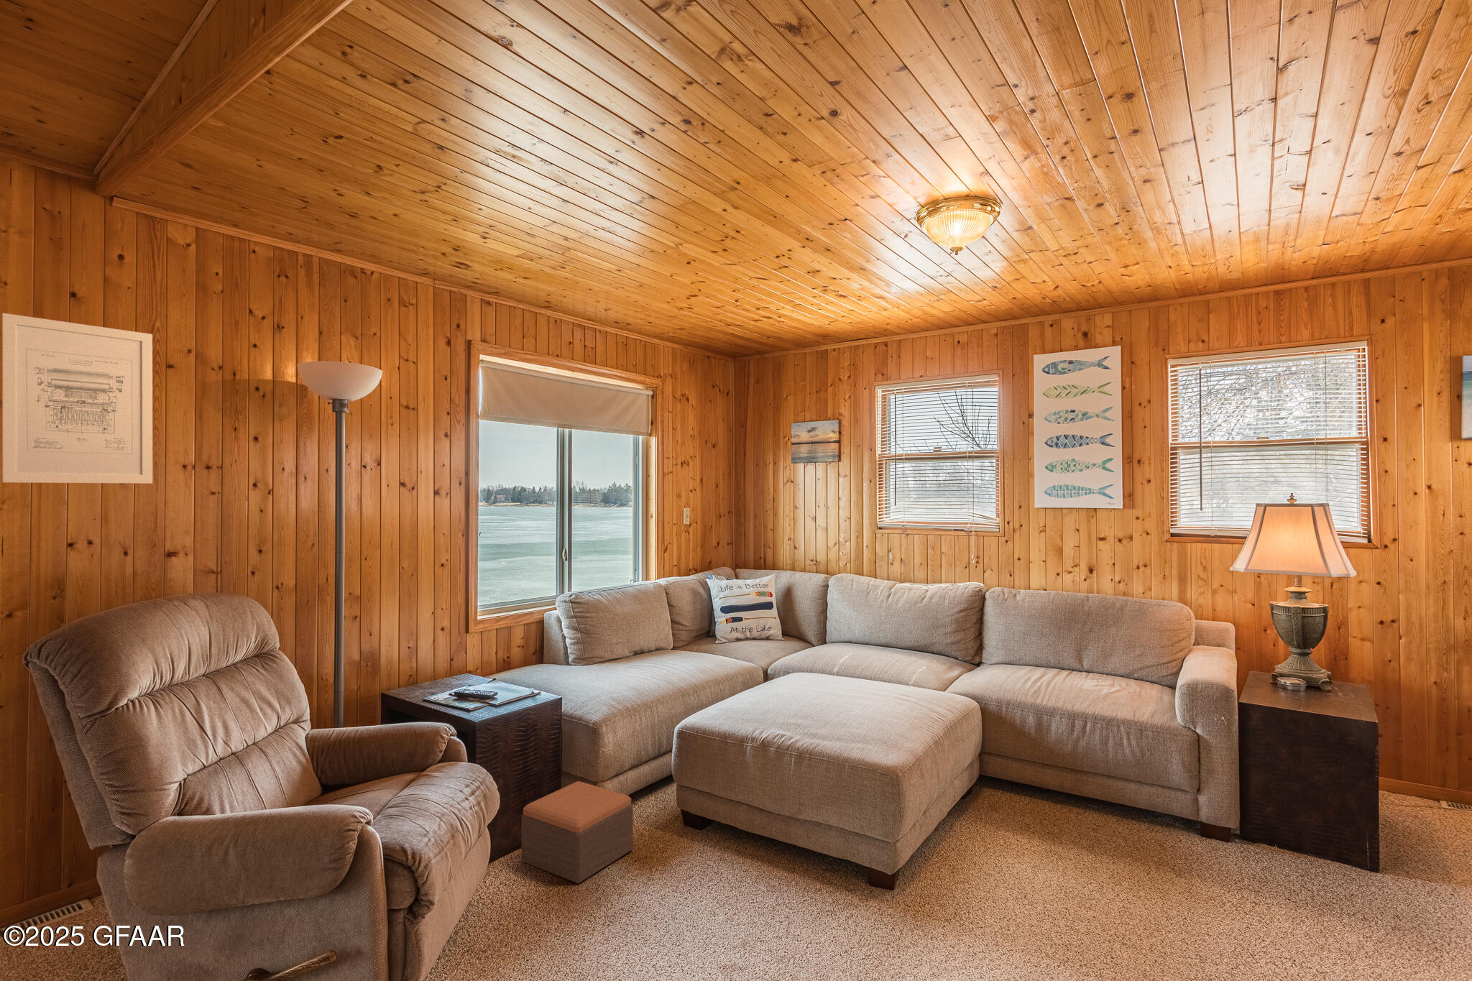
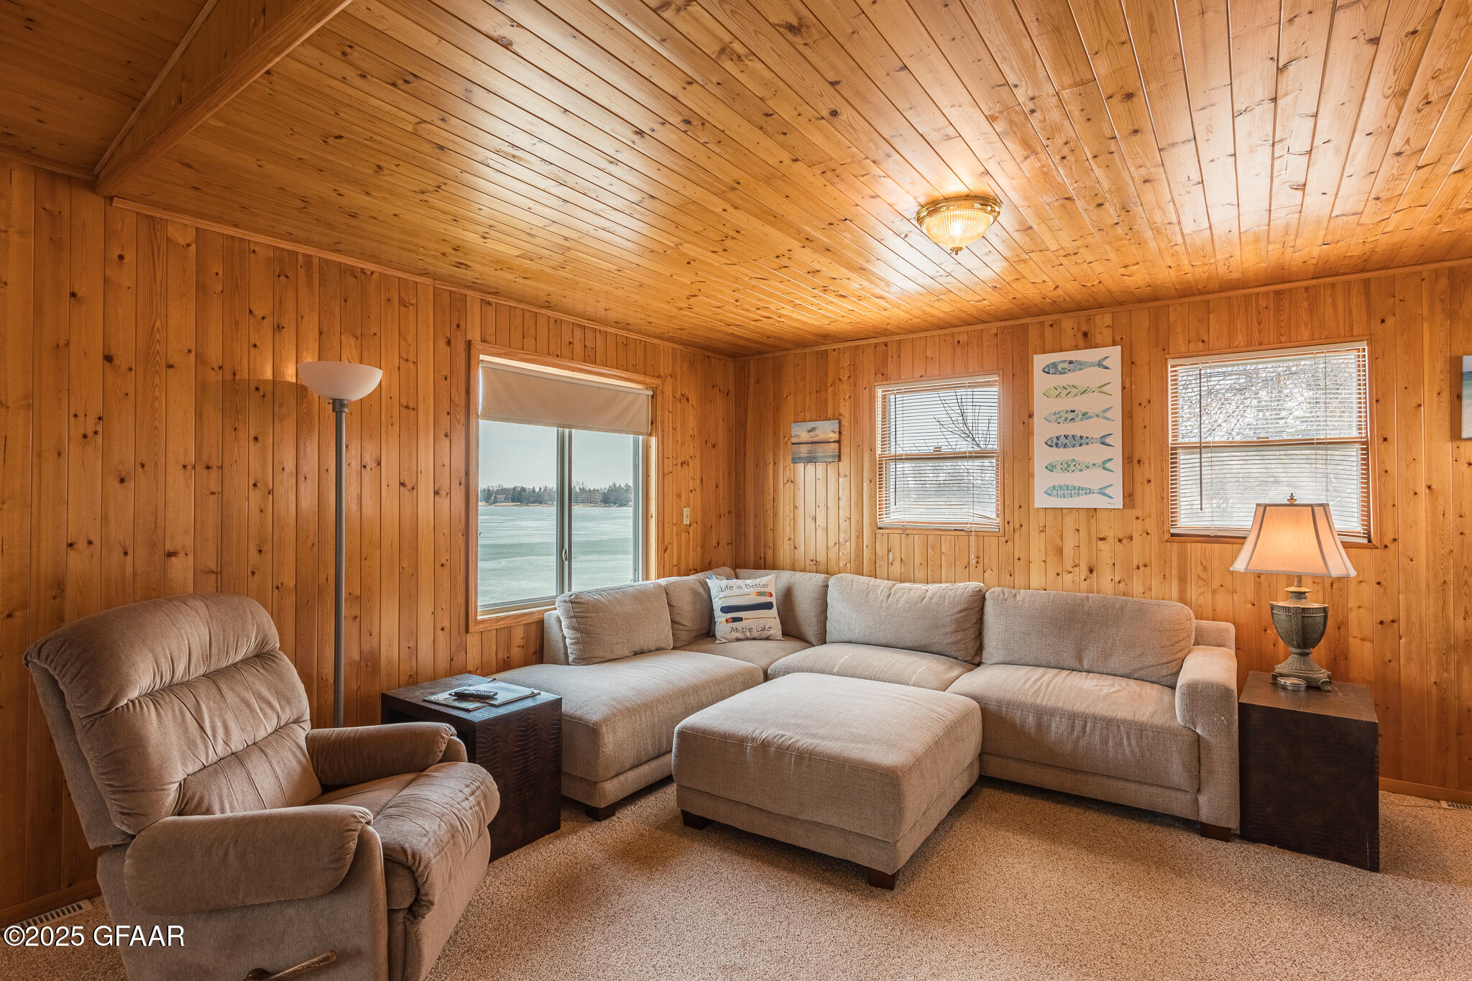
- footstool (578, 827)
- wall art (82, 403)
